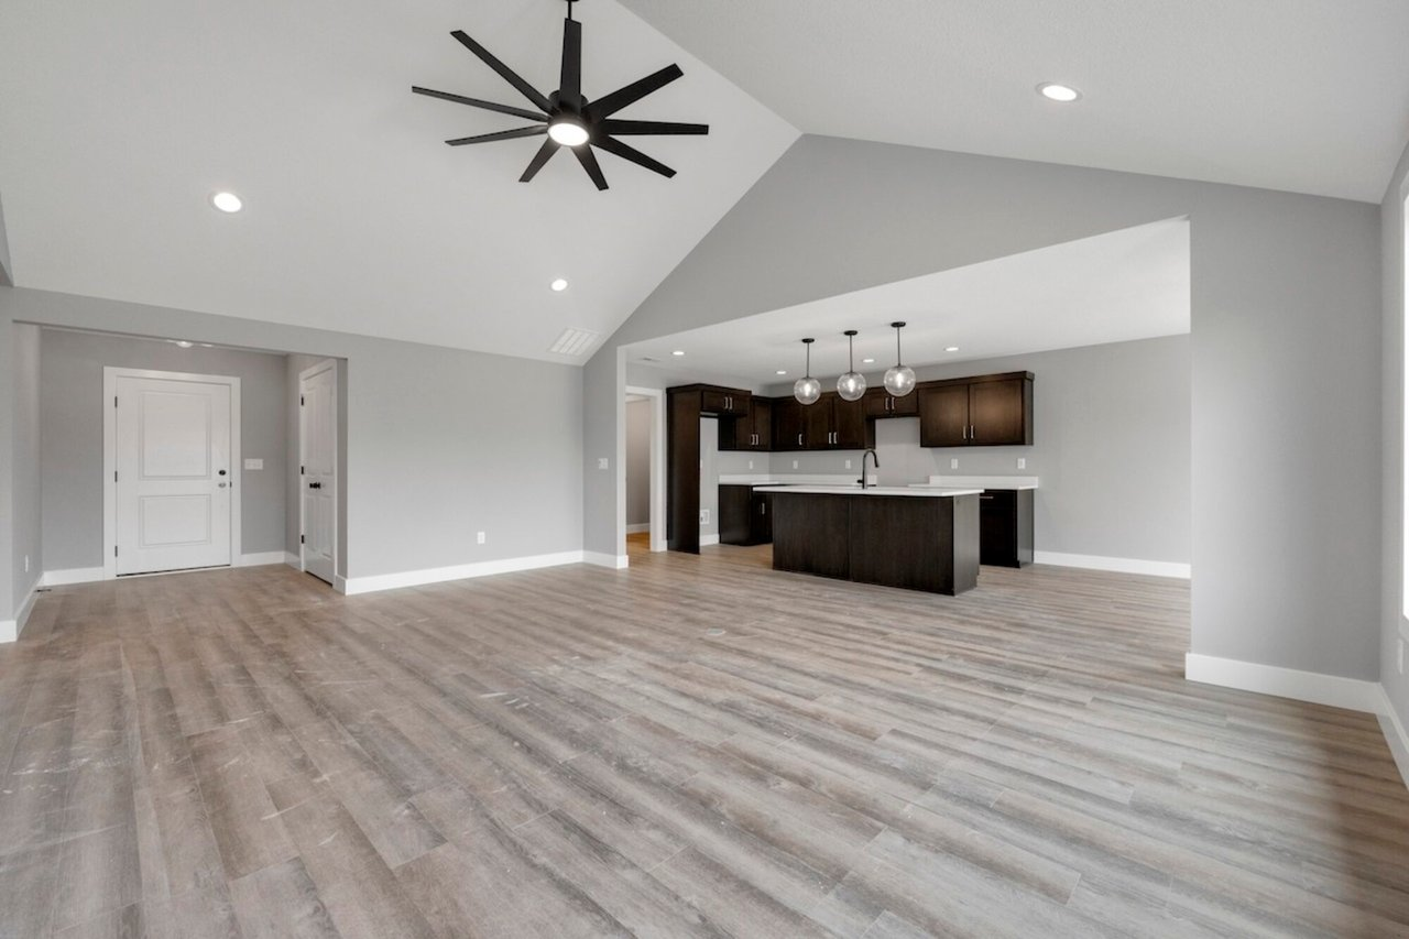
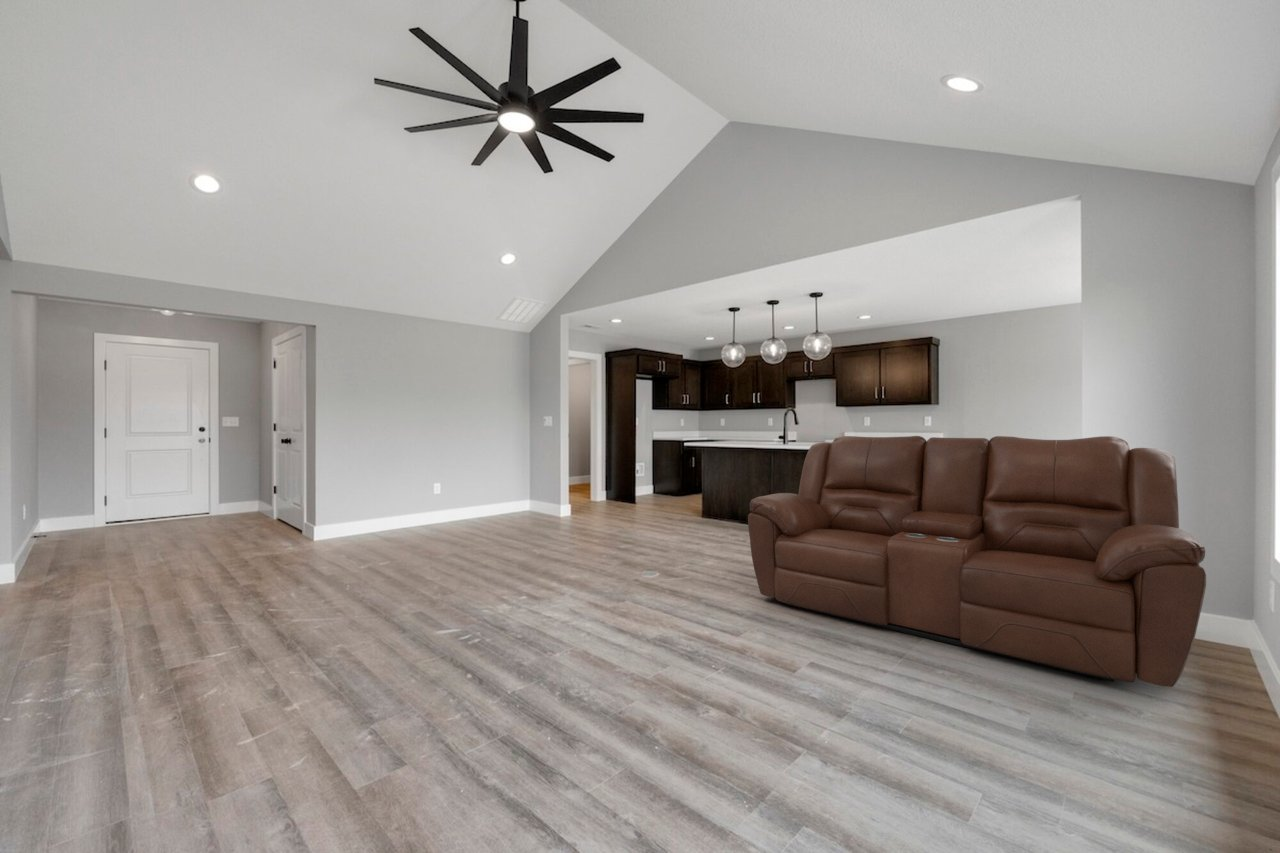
+ sofa (942, 526)
